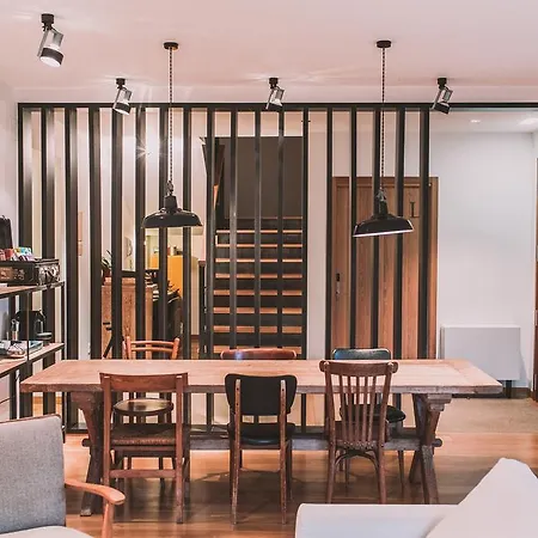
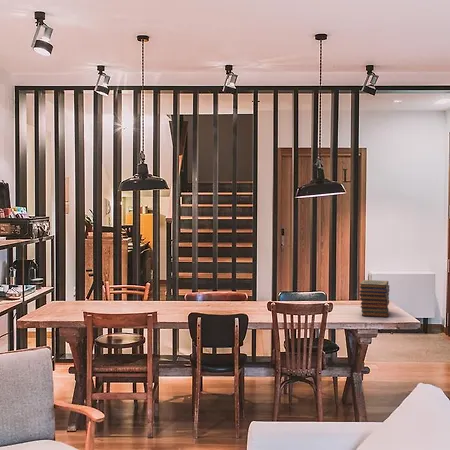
+ book stack (374, 297)
